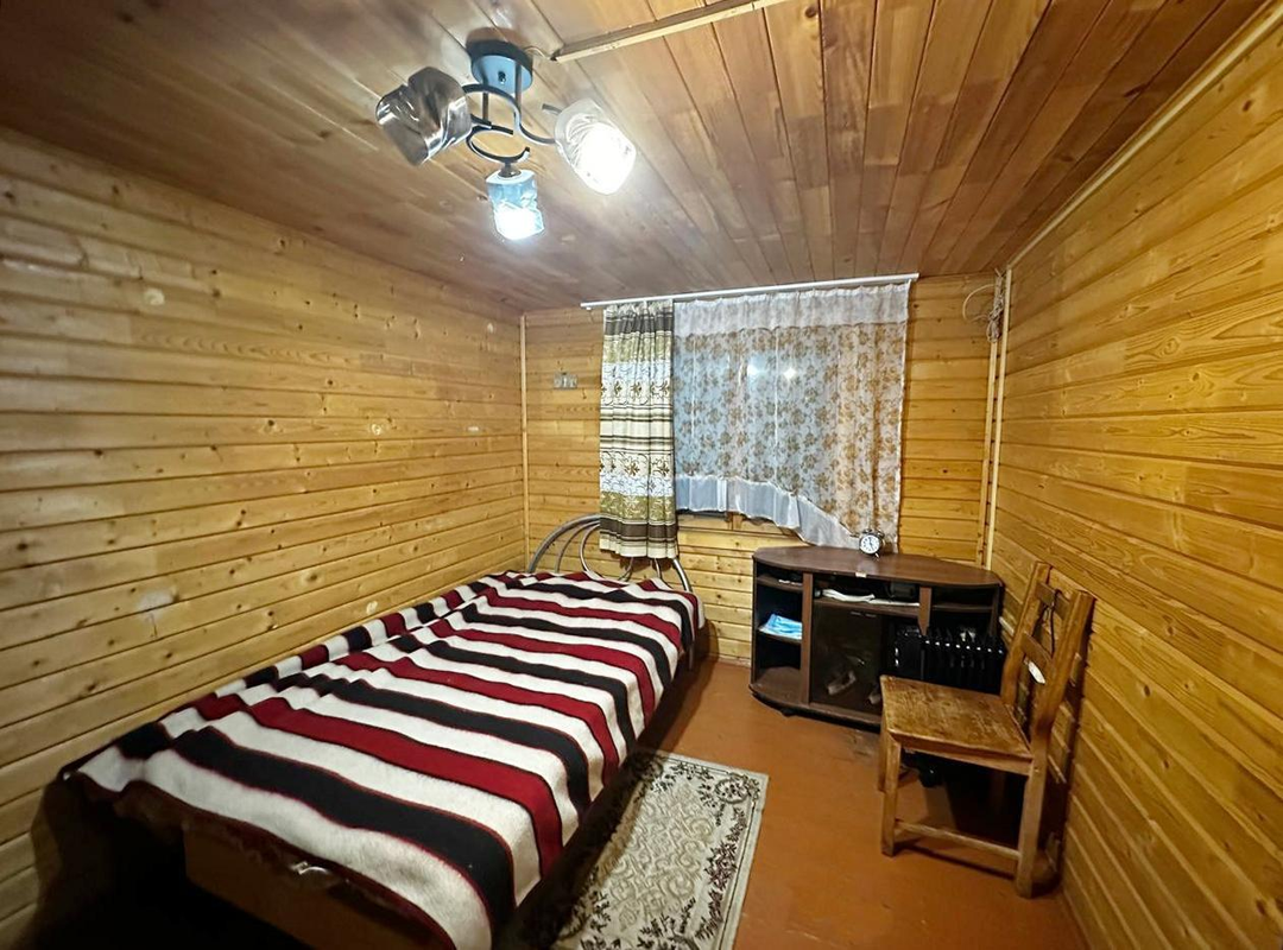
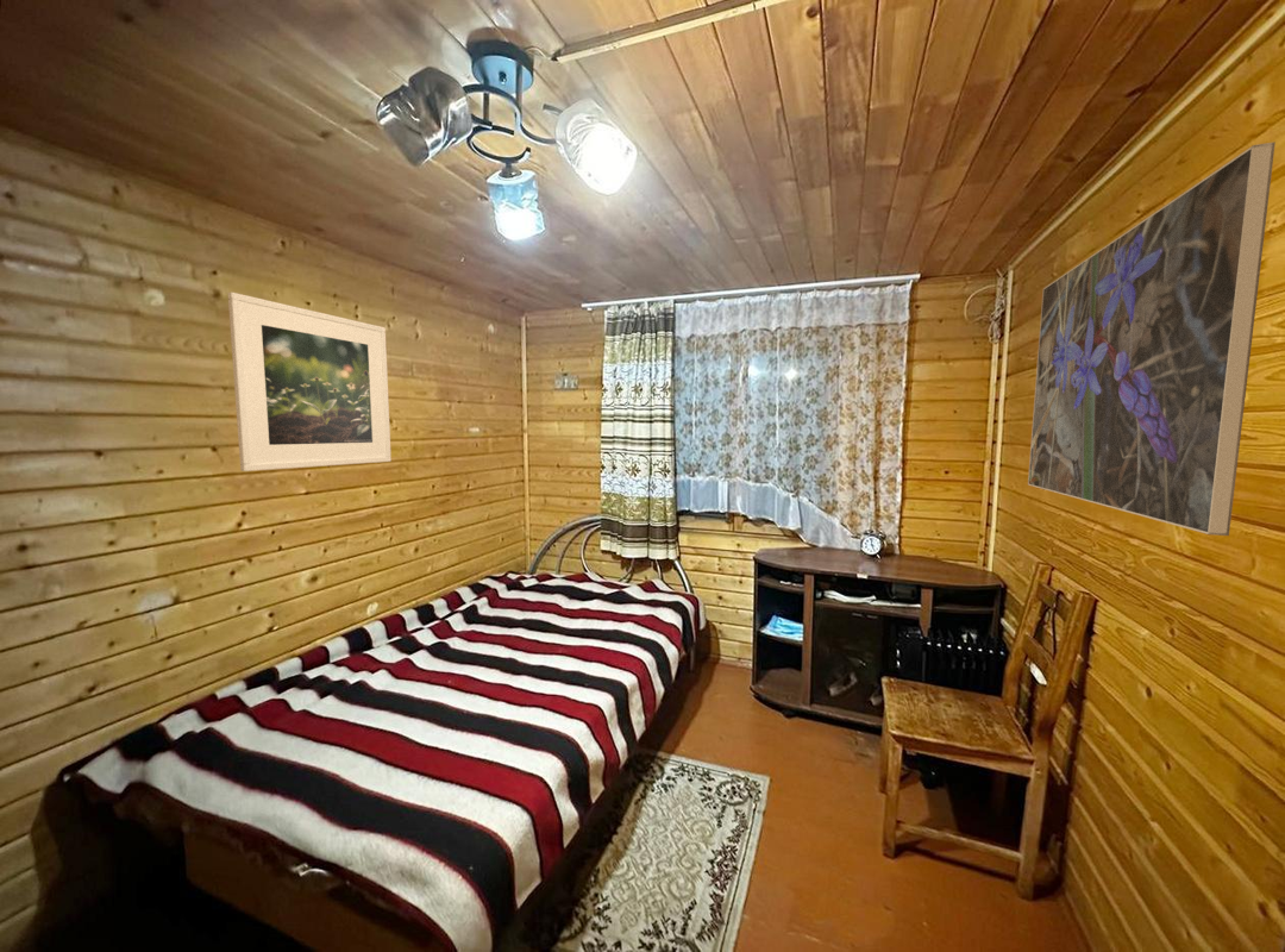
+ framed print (1107, 374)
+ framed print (321, 389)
